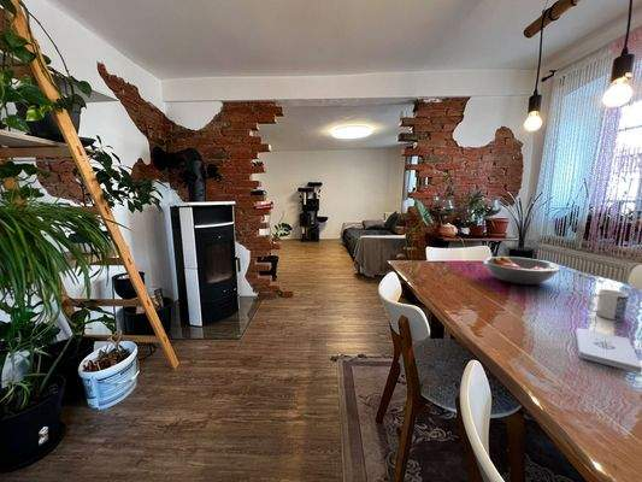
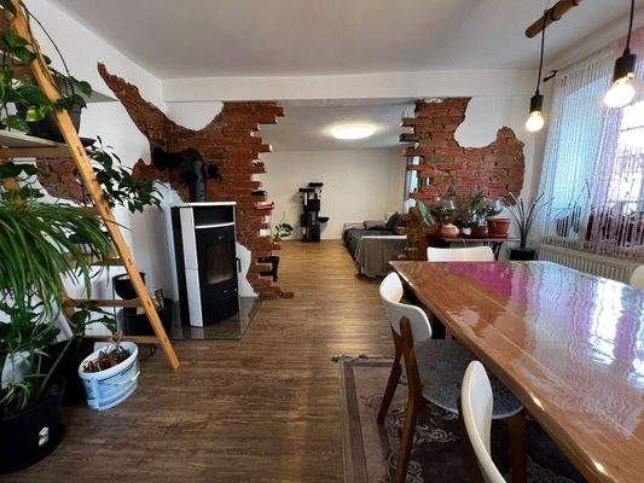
- mug (606, 304)
- fruit bowl (518, 269)
- notepad (603, 347)
